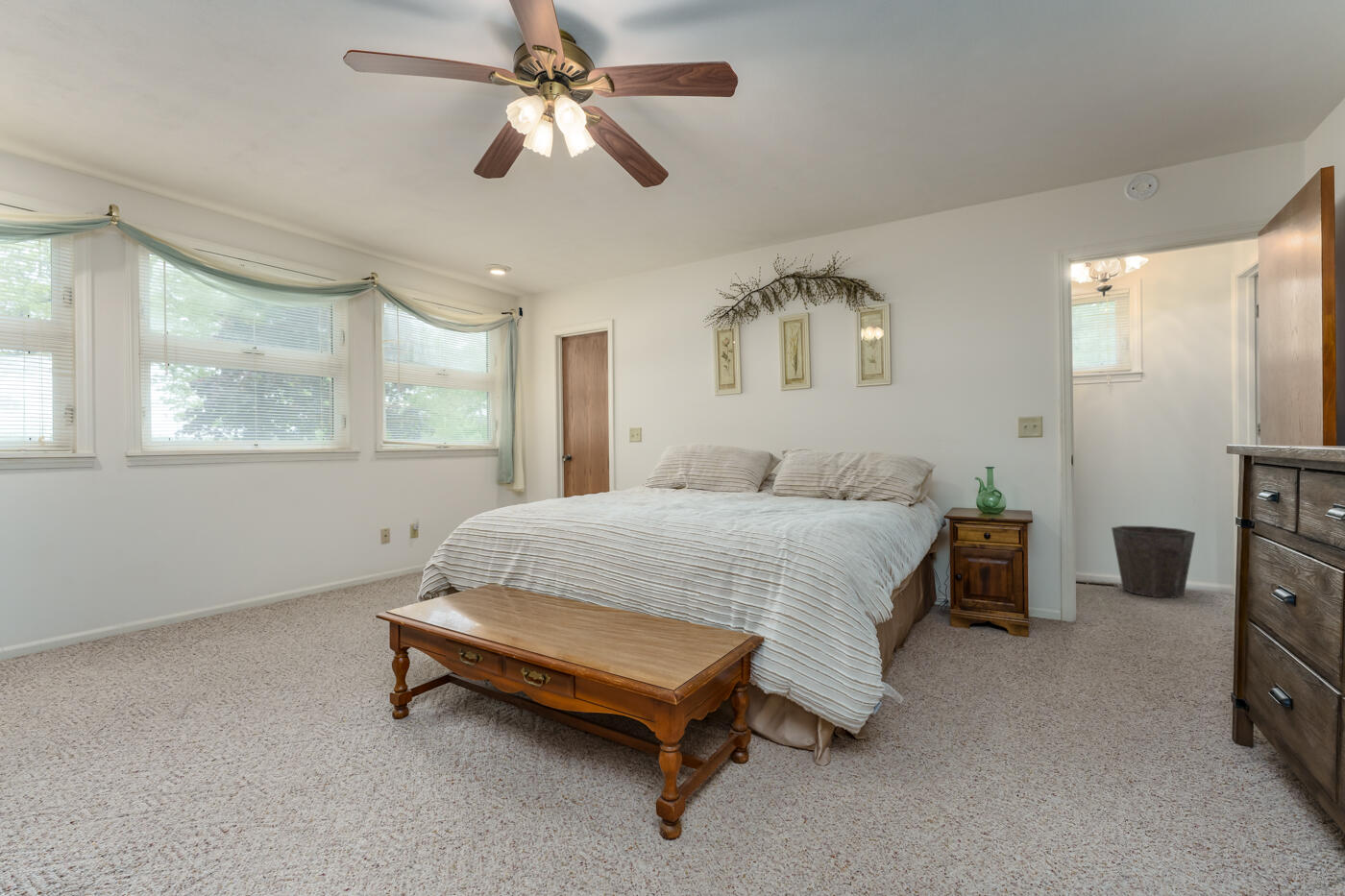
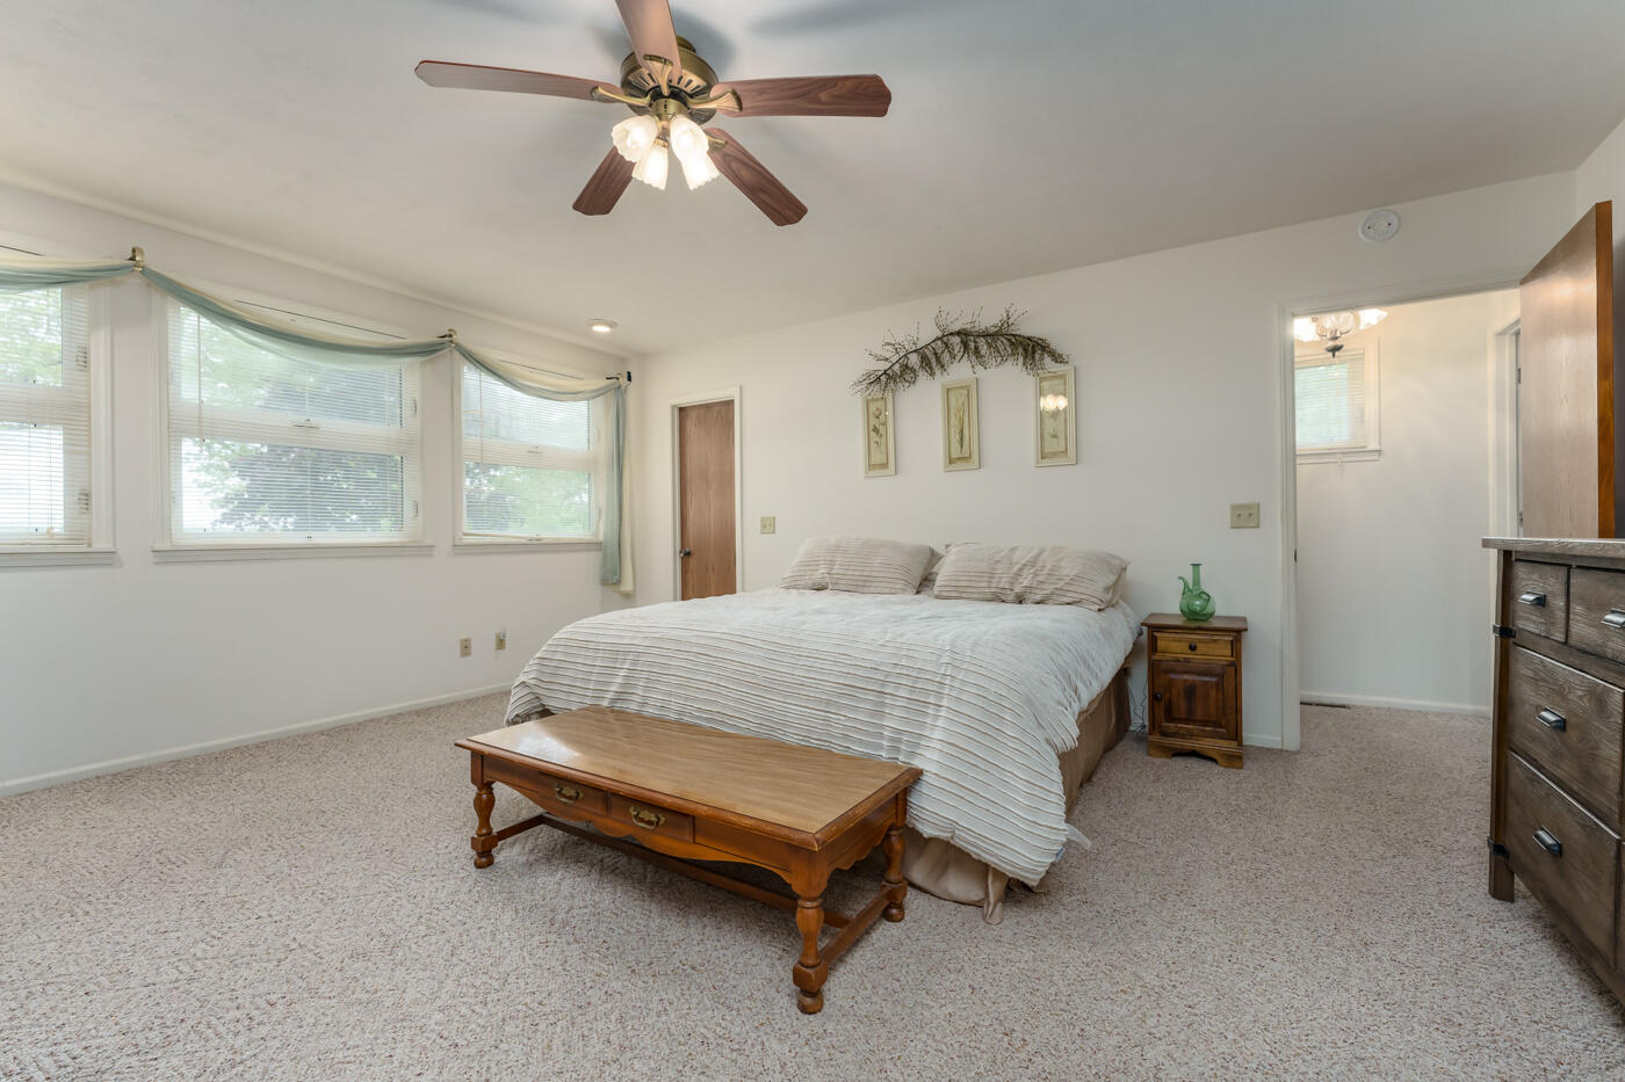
- waste bin (1152, 561)
